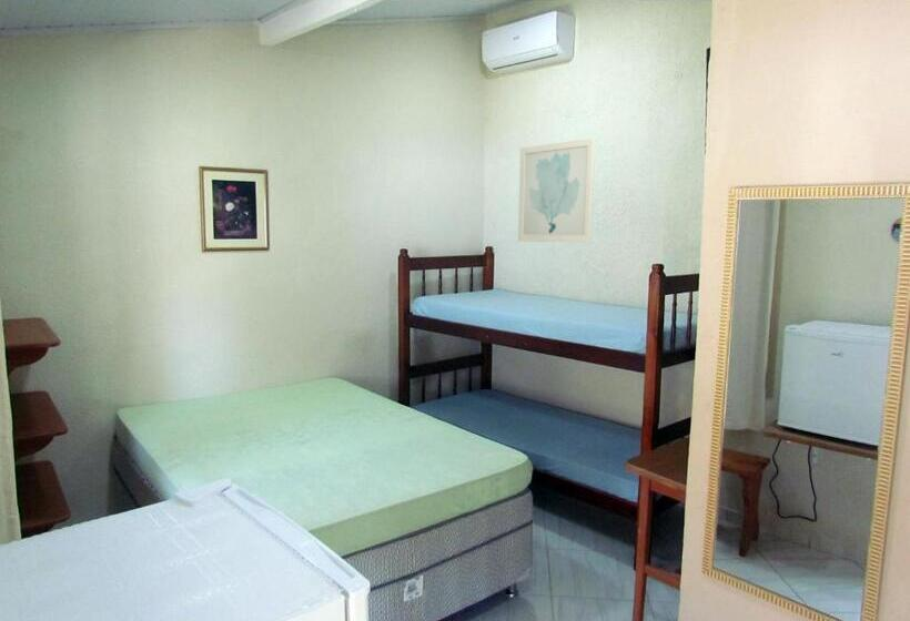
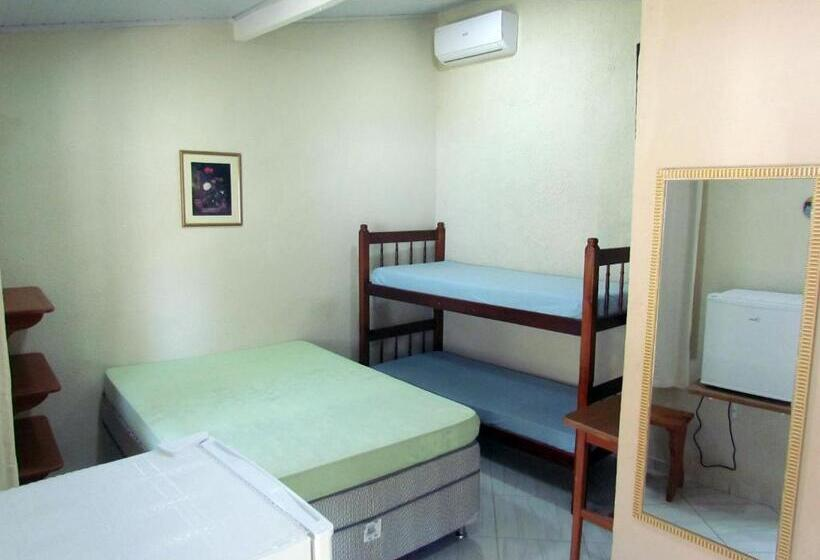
- wall art (554, 193)
